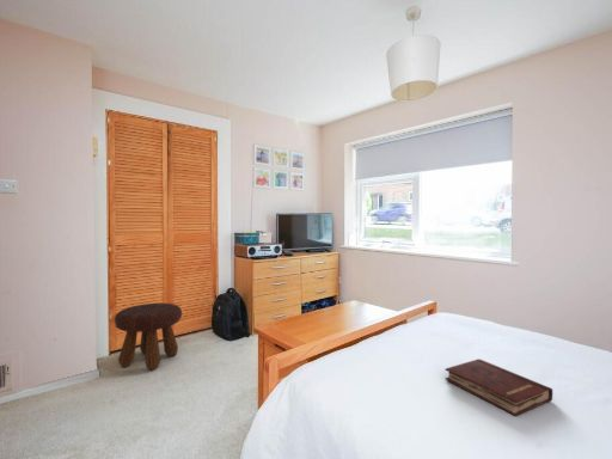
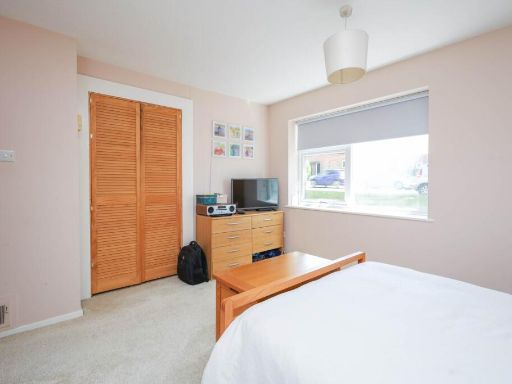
- footstool (149, 335)
- hardback book (495, 382)
